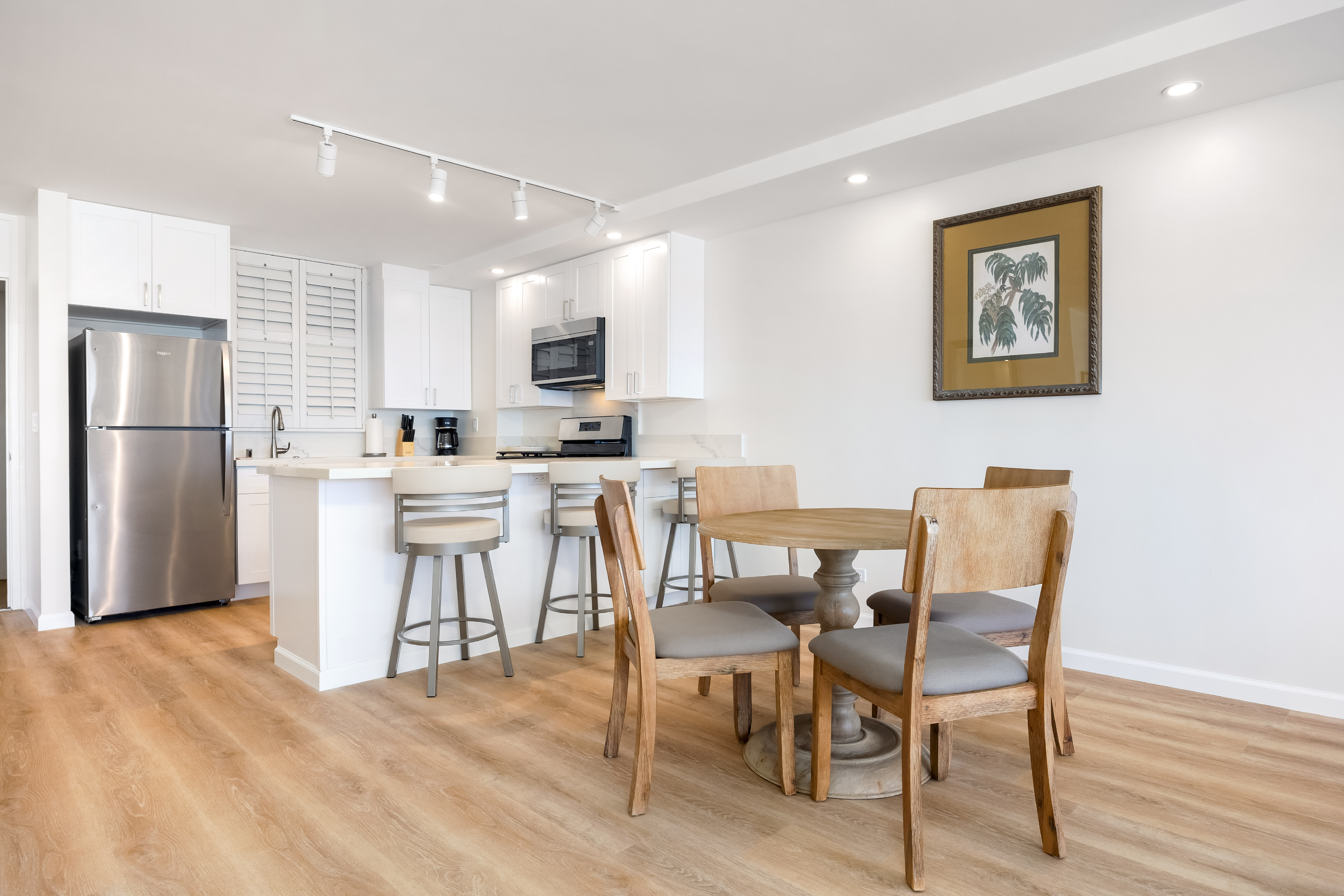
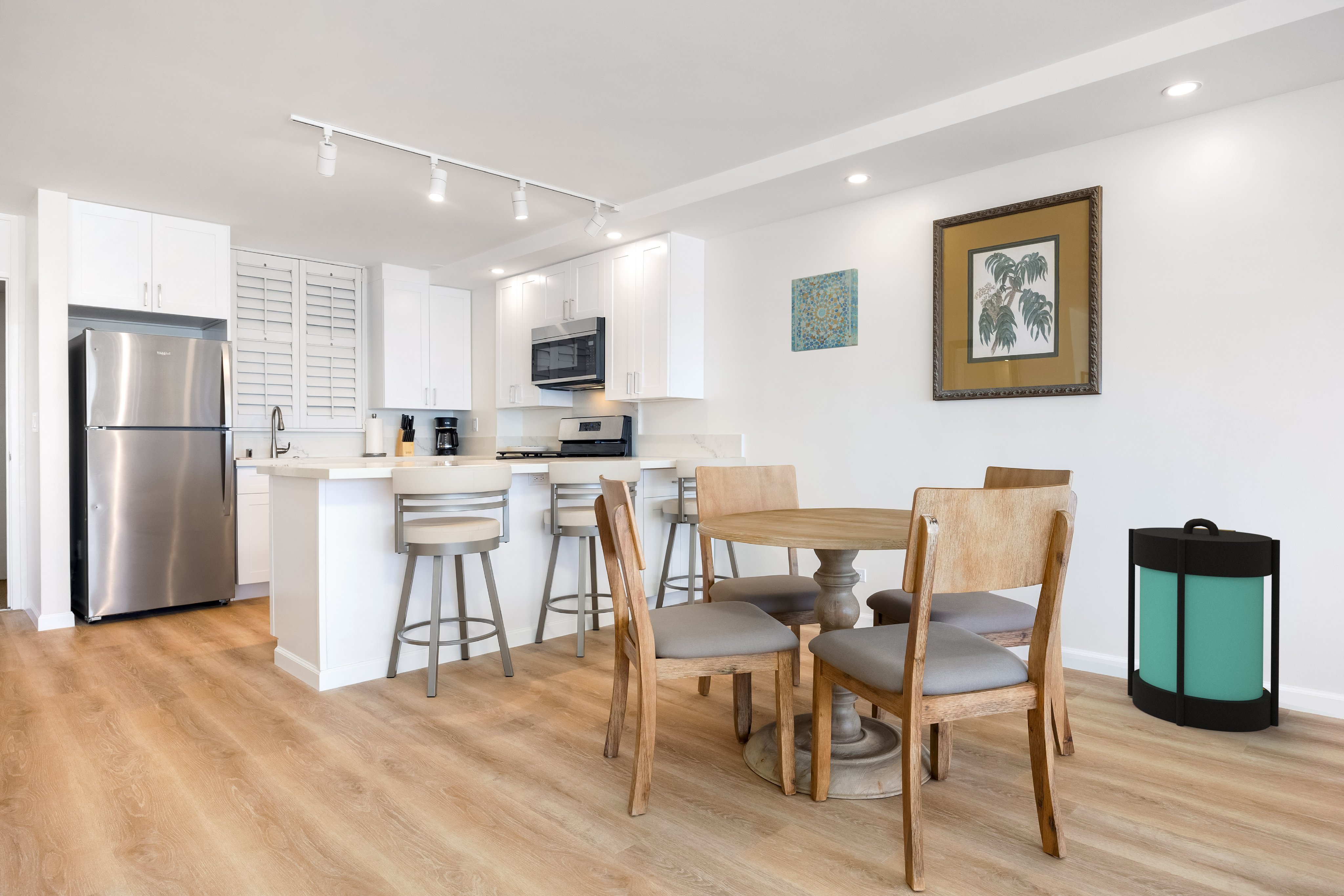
+ wall art (824, 311)
+ lantern (1199, 614)
